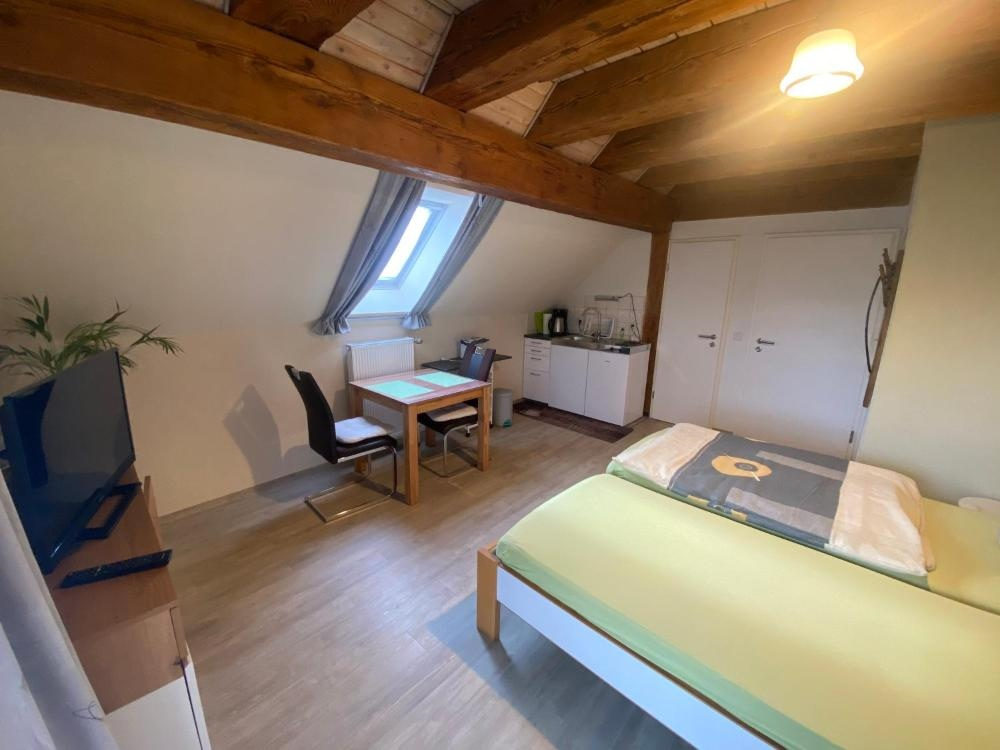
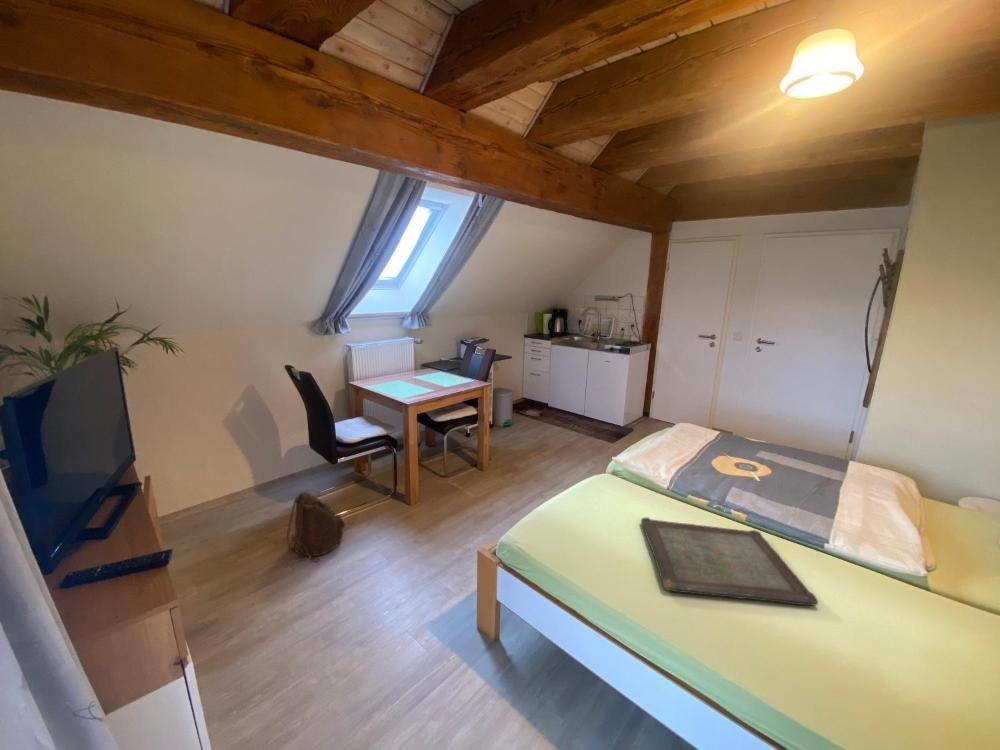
+ serving tray (716, 556)
+ backpack (314, 516)
